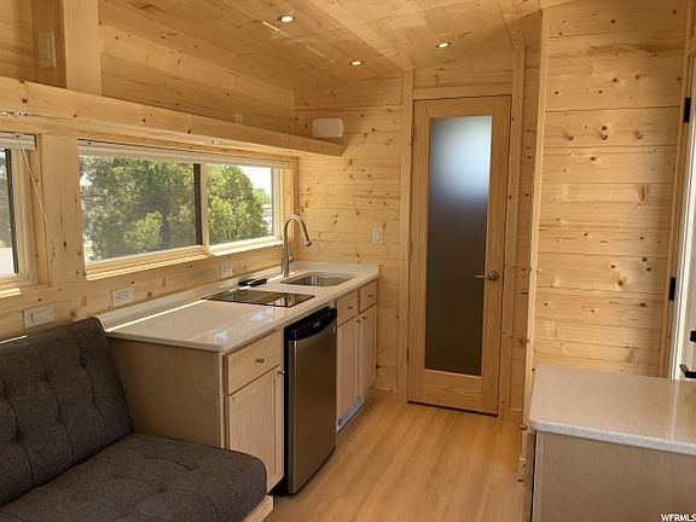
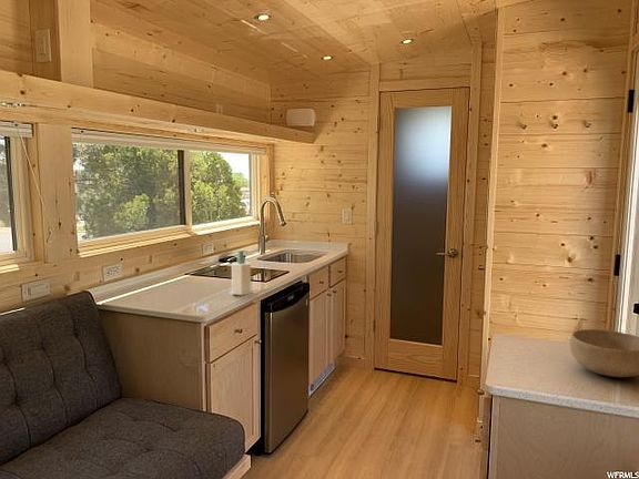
+ soap bottle (241, 272)
+ bowl (609, 355)
